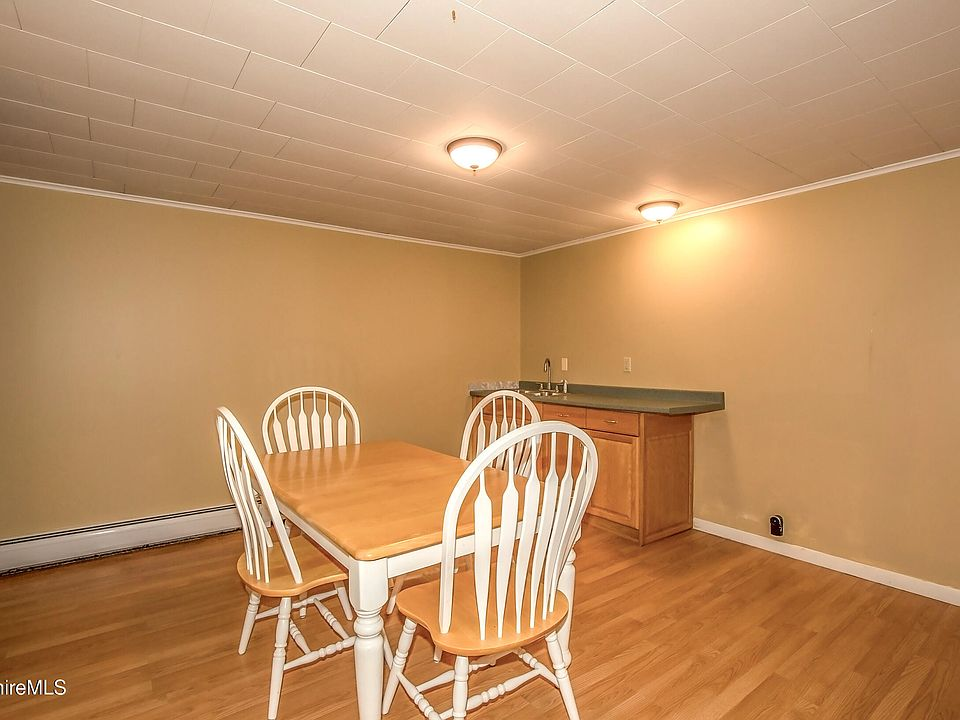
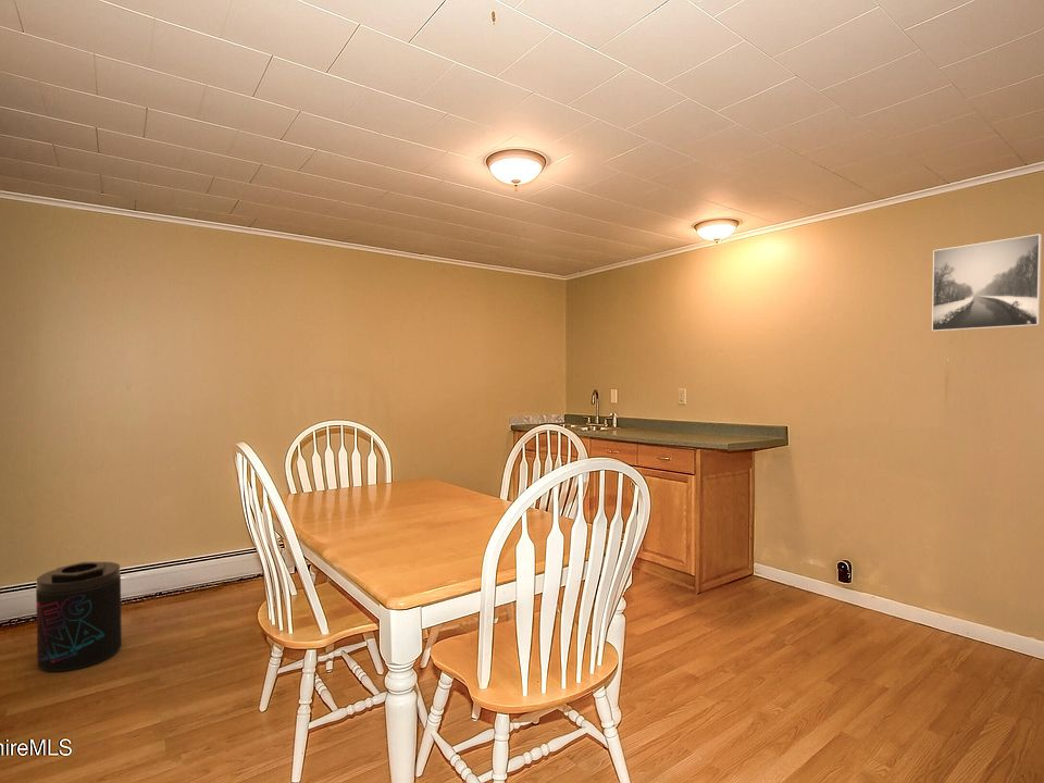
+ supplement container (79, 612)
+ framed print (983, 285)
